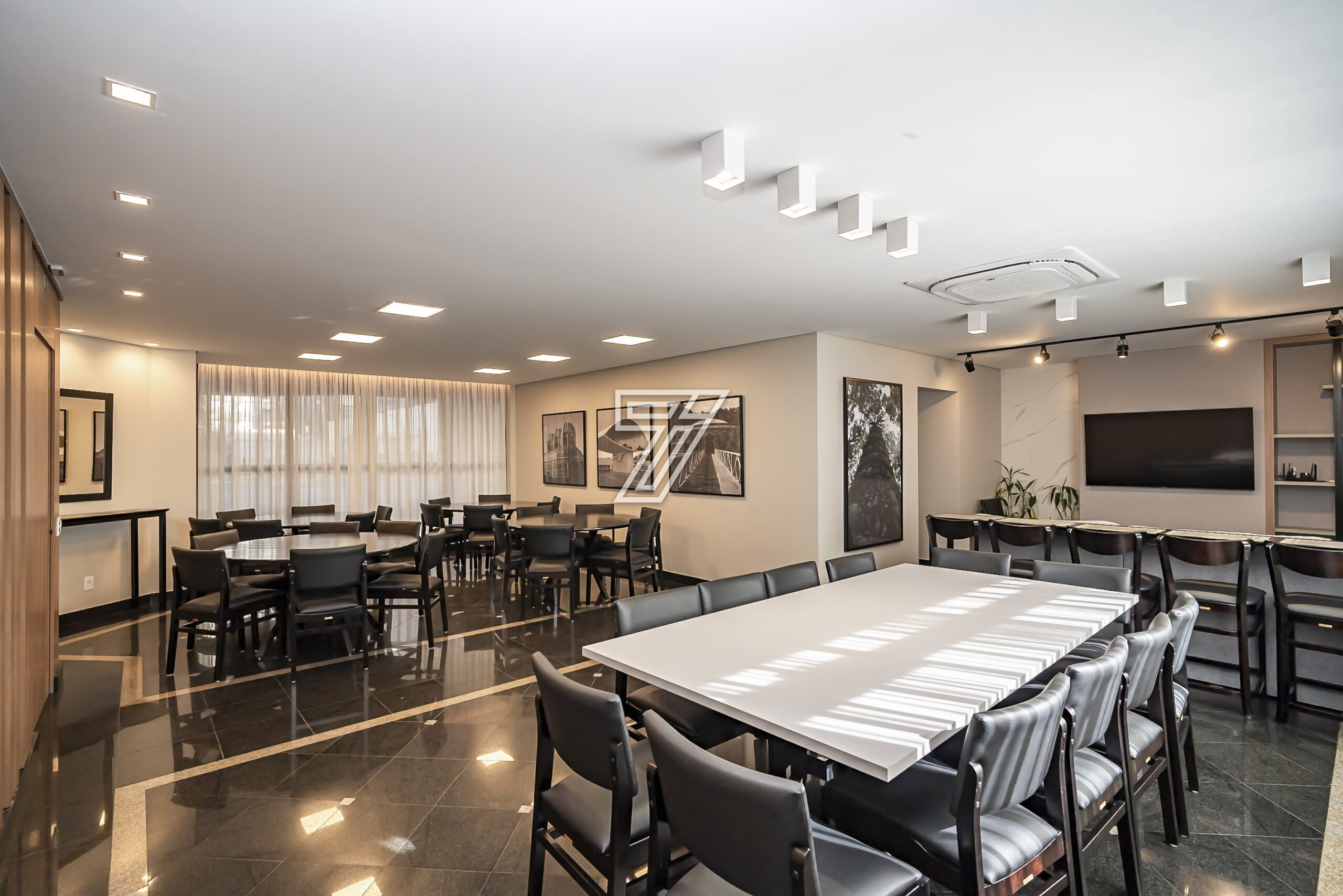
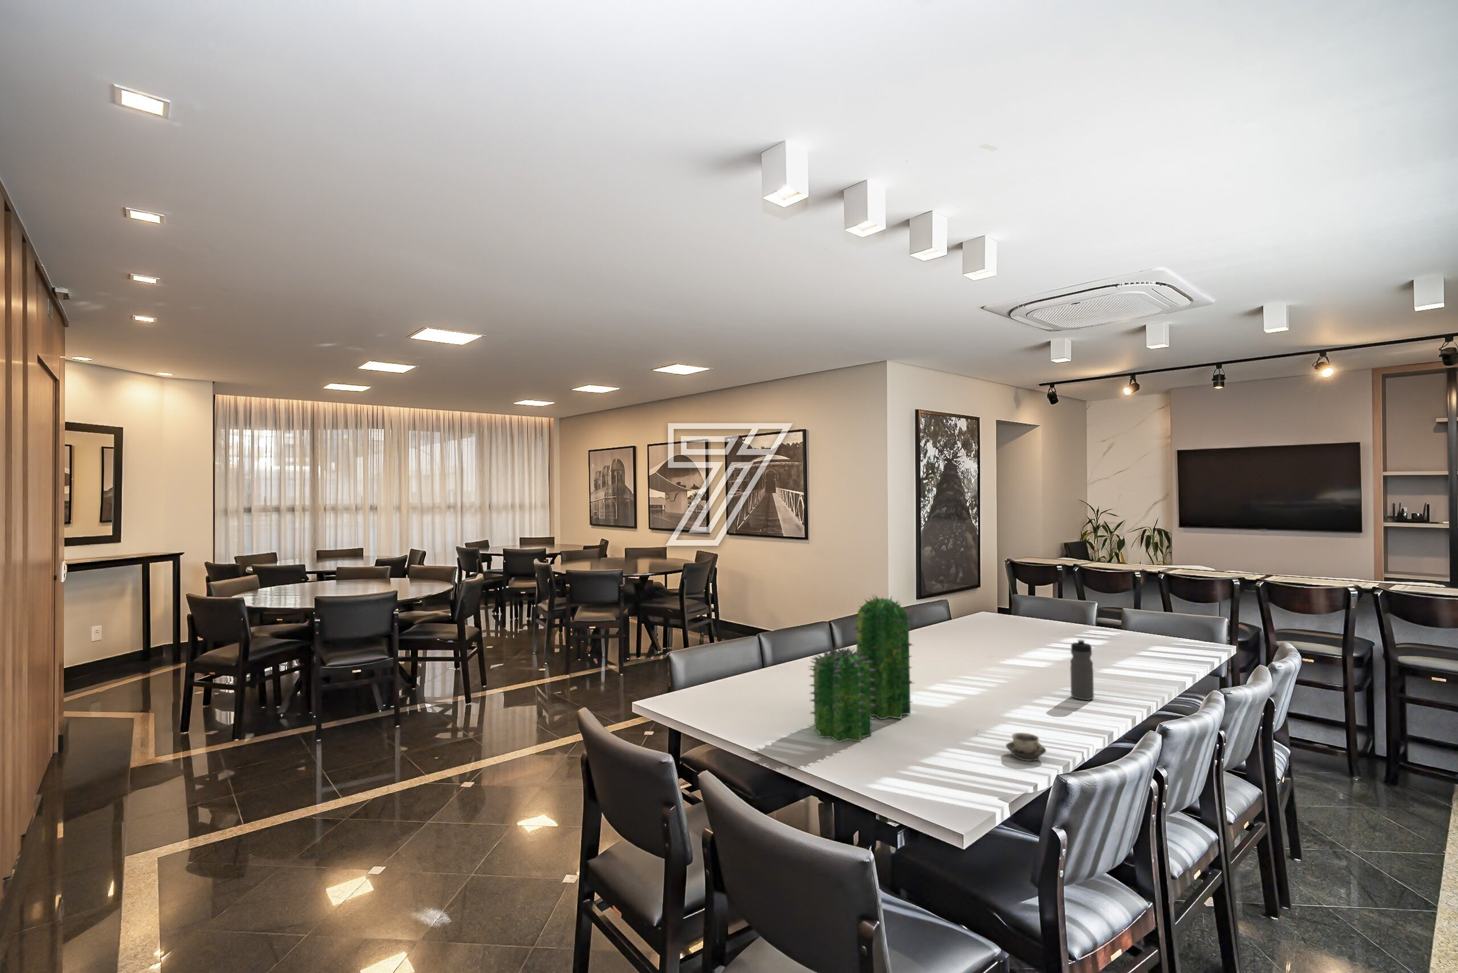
+ plant (895, 665)
+ cup (1026, 746)
+ water bottle (1081, 668)
